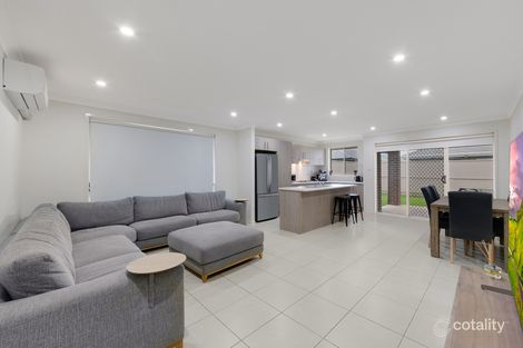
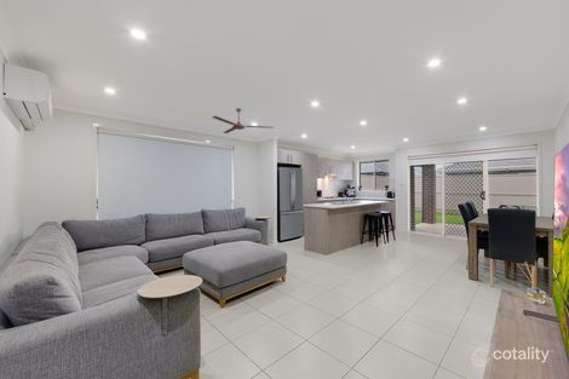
+ ceiling fan (240, 122)
